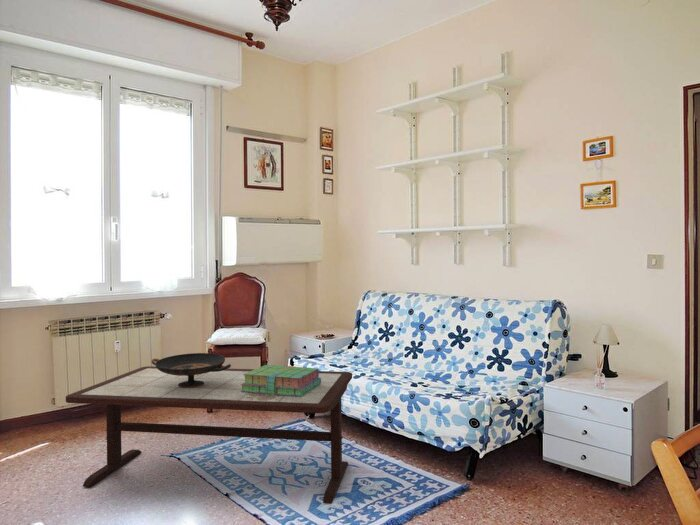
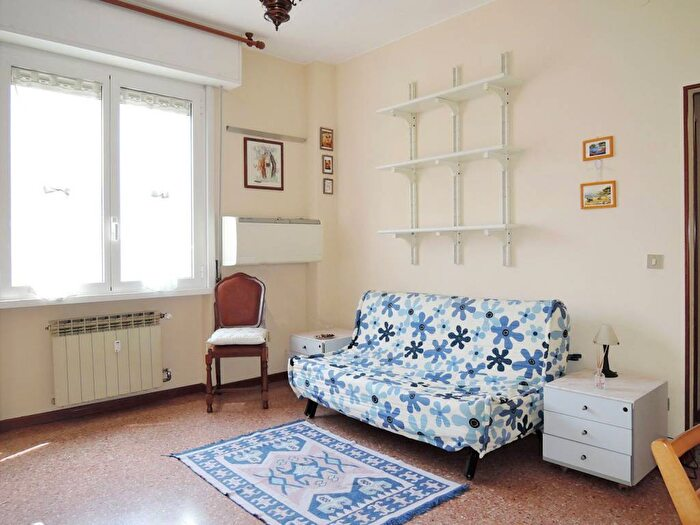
- decorative bowl (190, 371)
- coffee table (221, 429)
- stack of books (281, 379)
